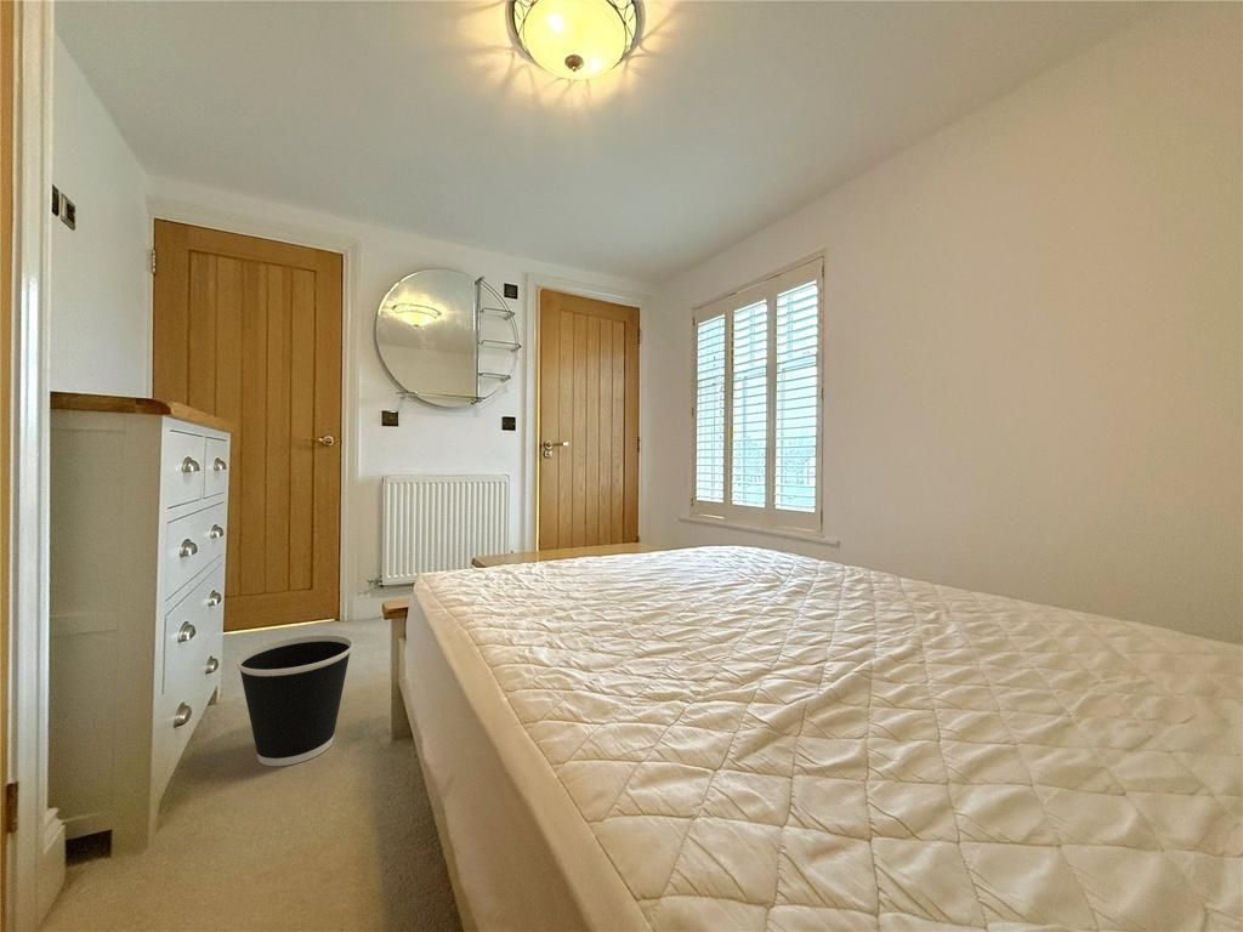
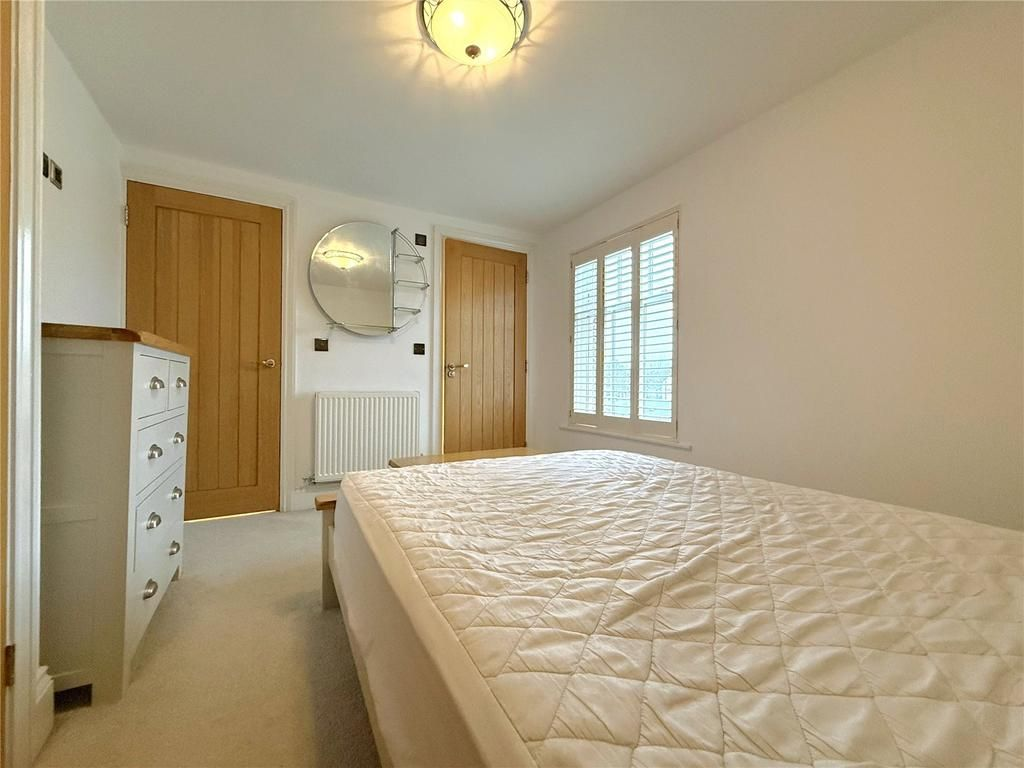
- wastebasket (296, 699)
